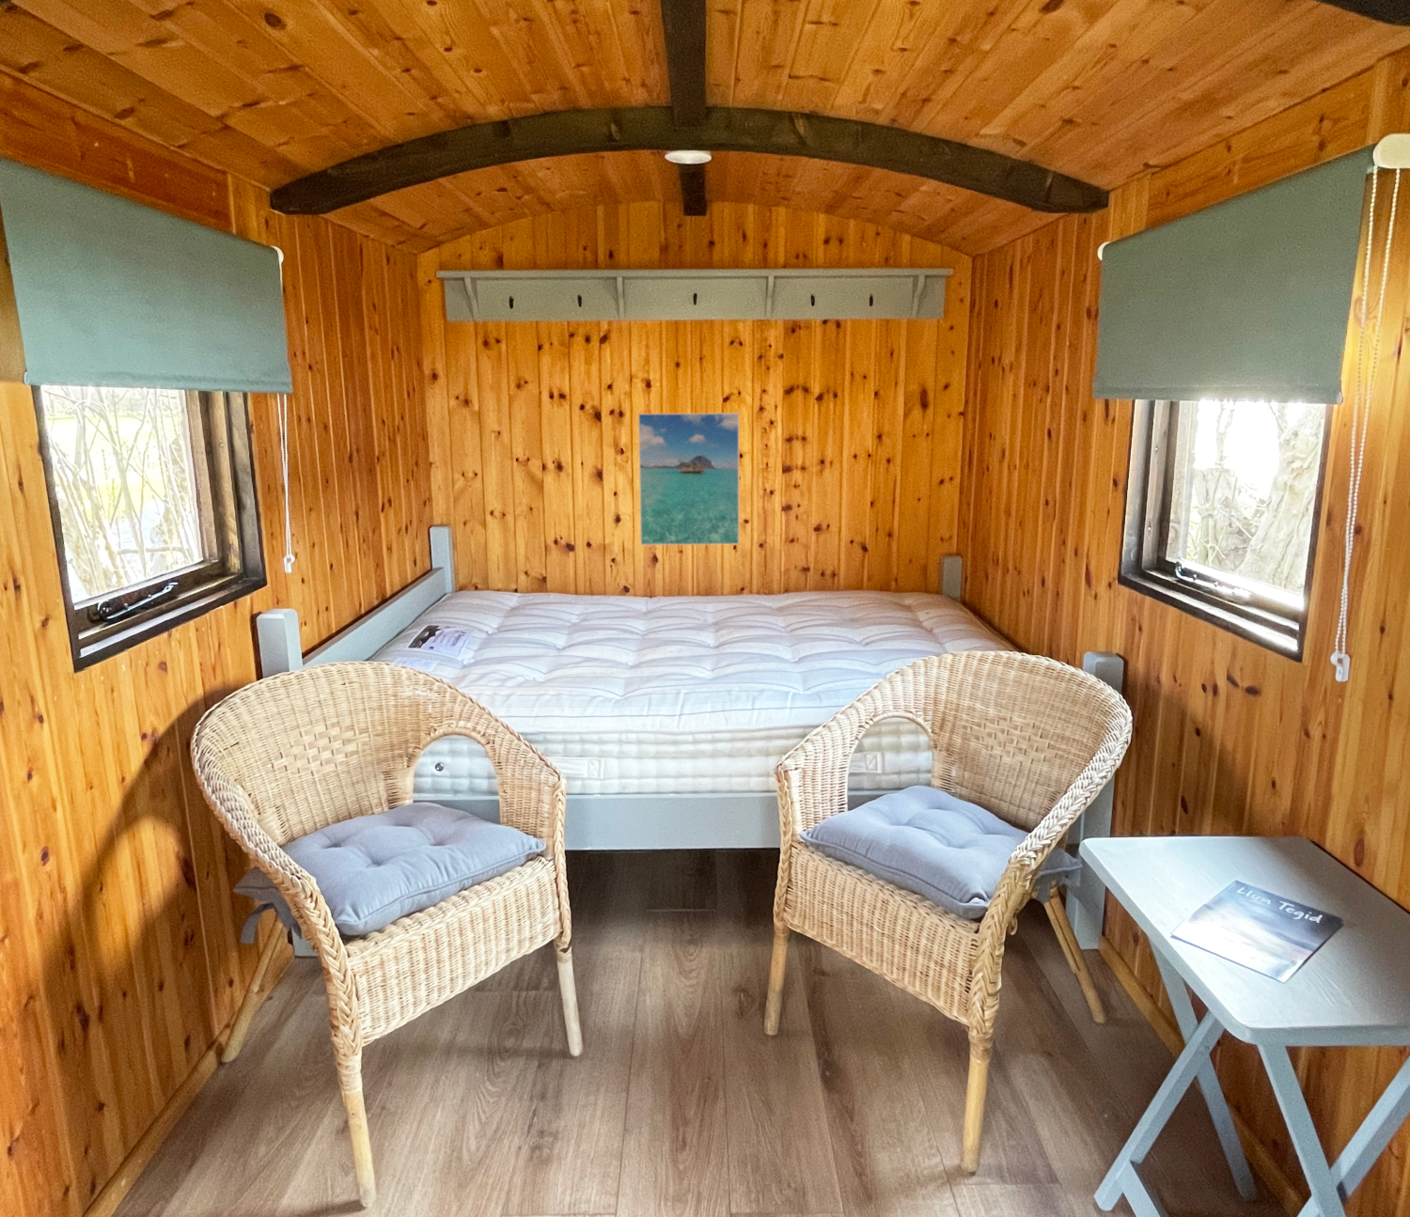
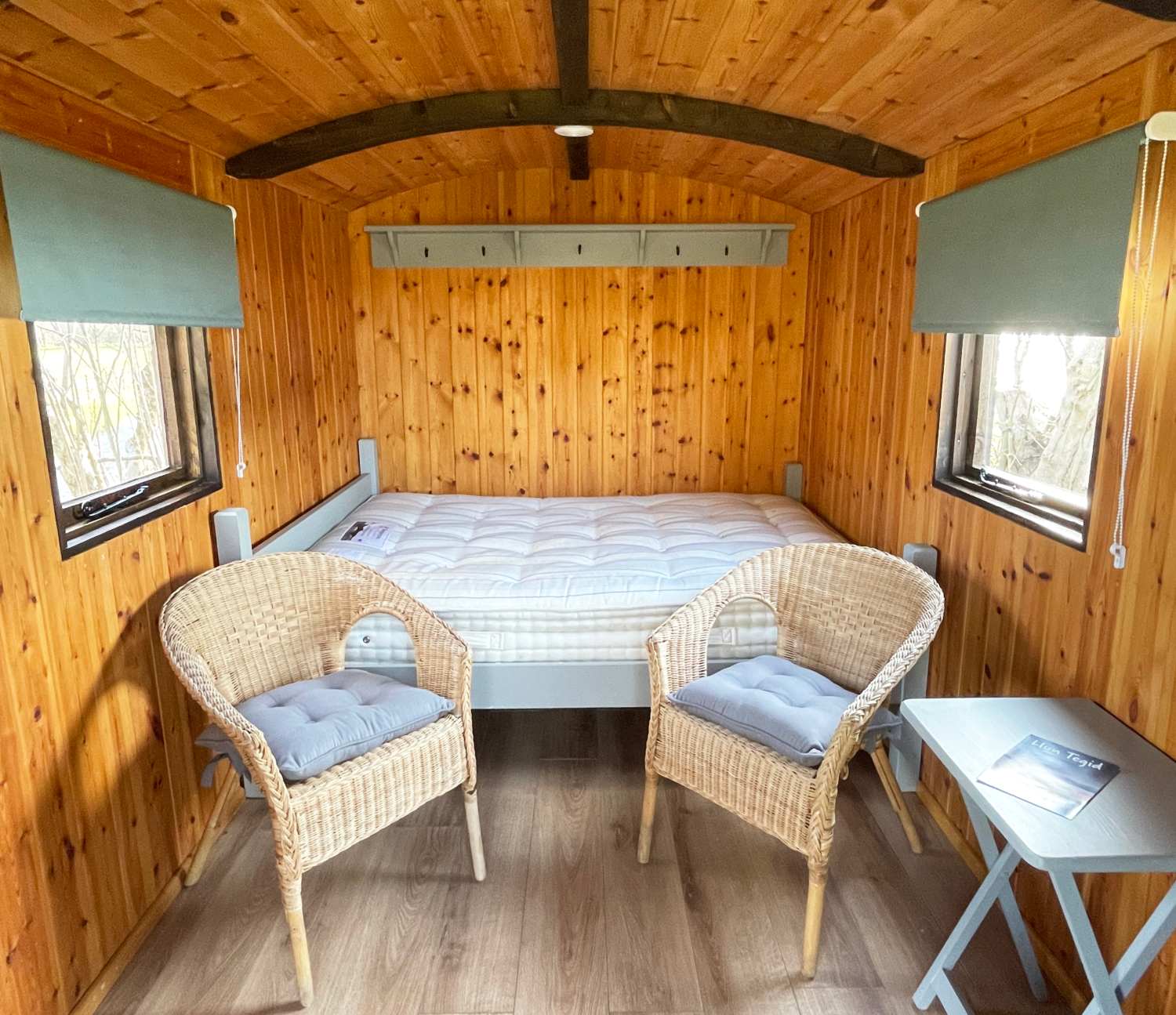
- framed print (689, 480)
